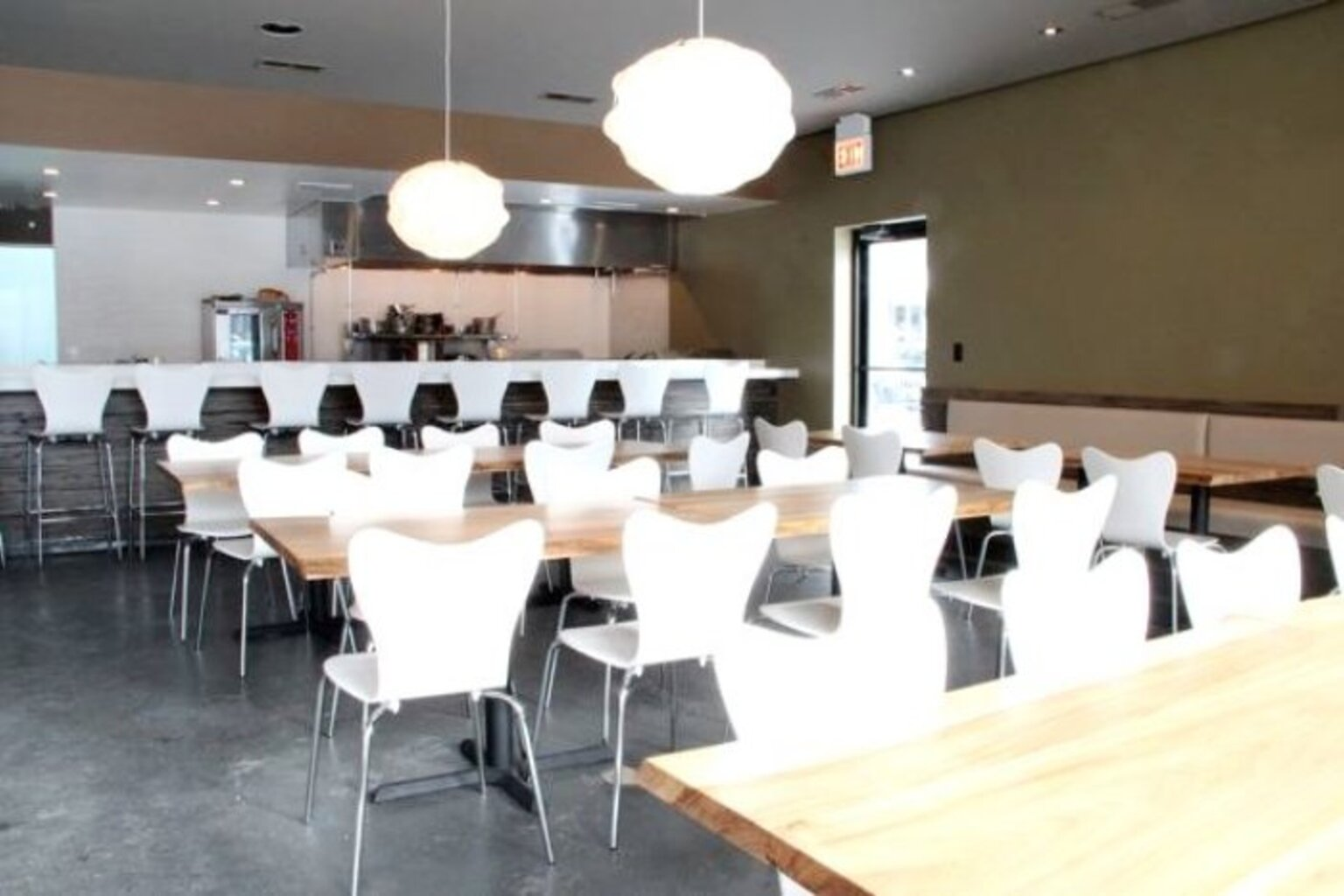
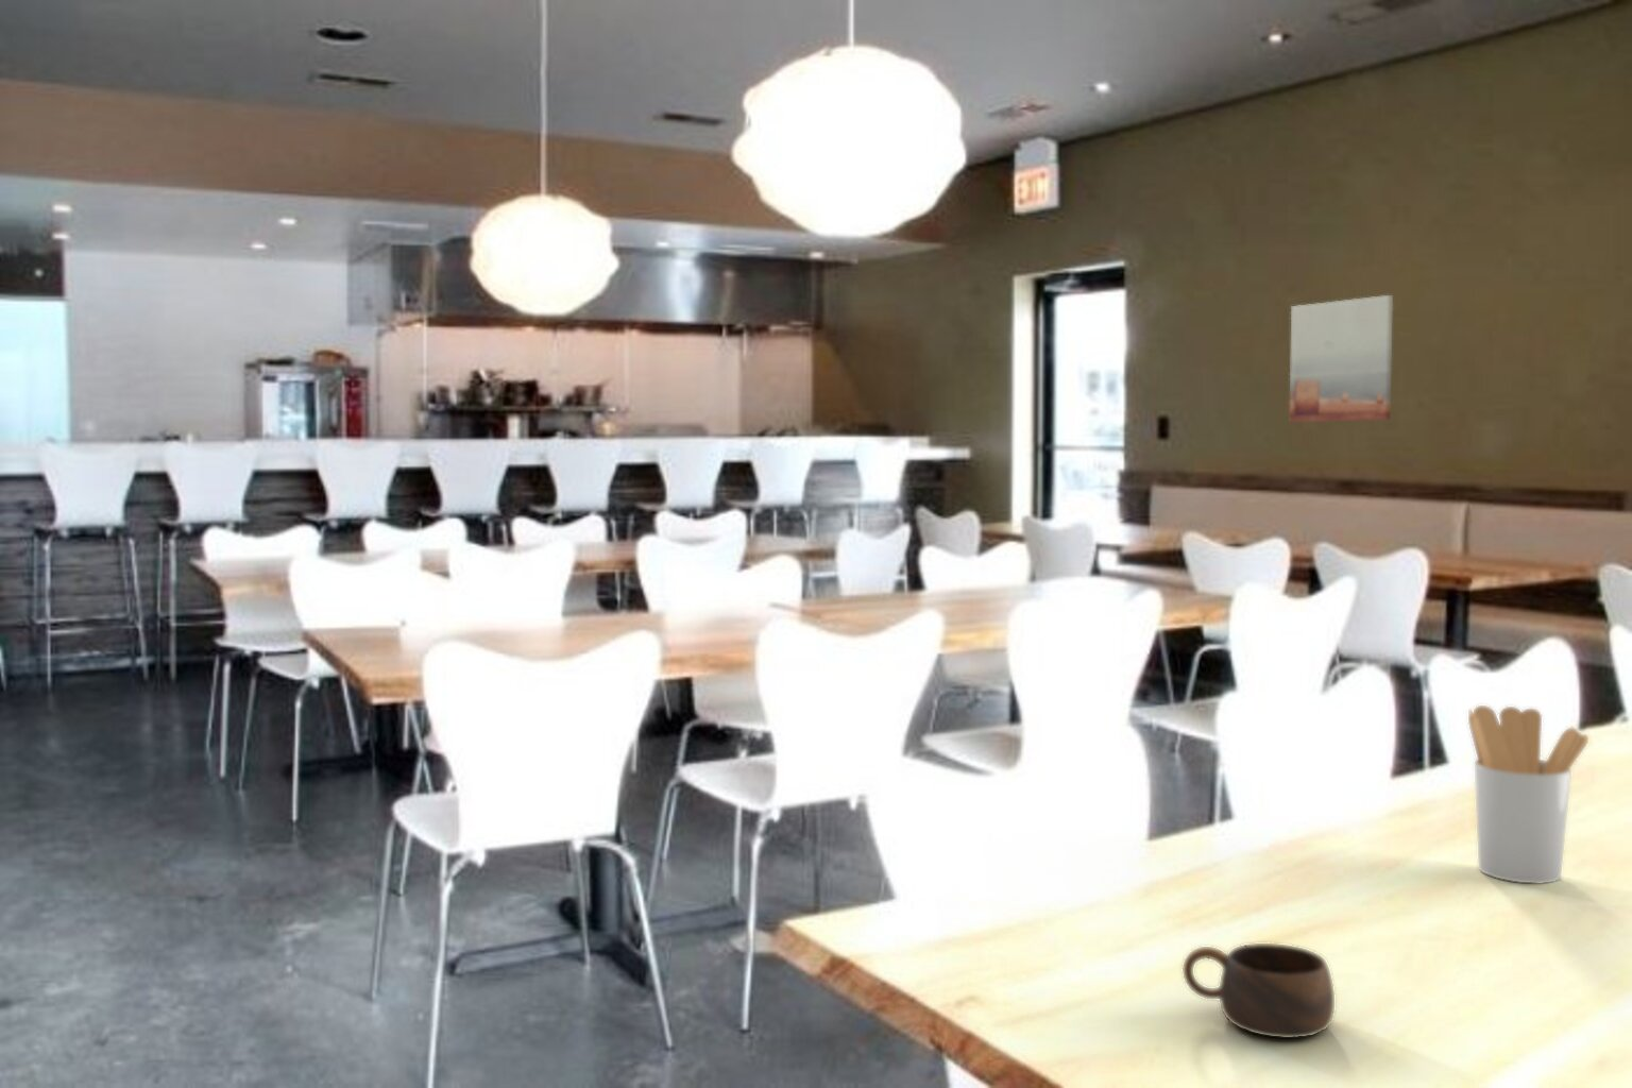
+ cup (1259, 984)
+ utensil holder (1515, 787)
+ wall art (1338, 361)
